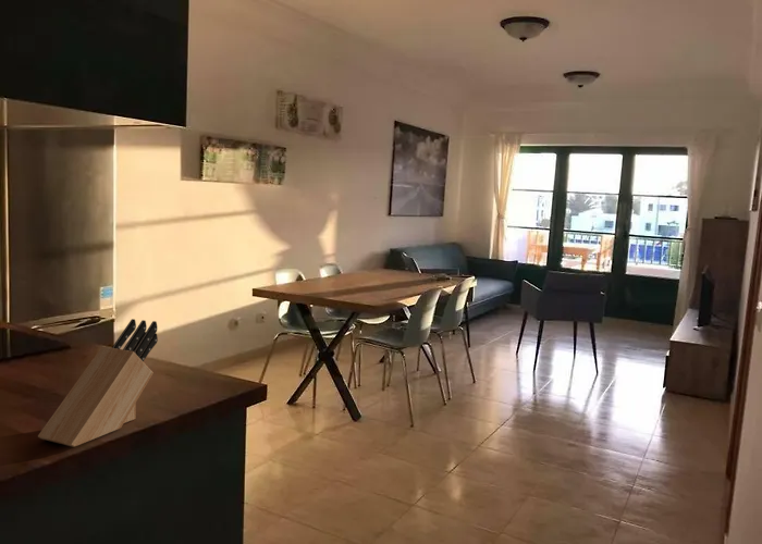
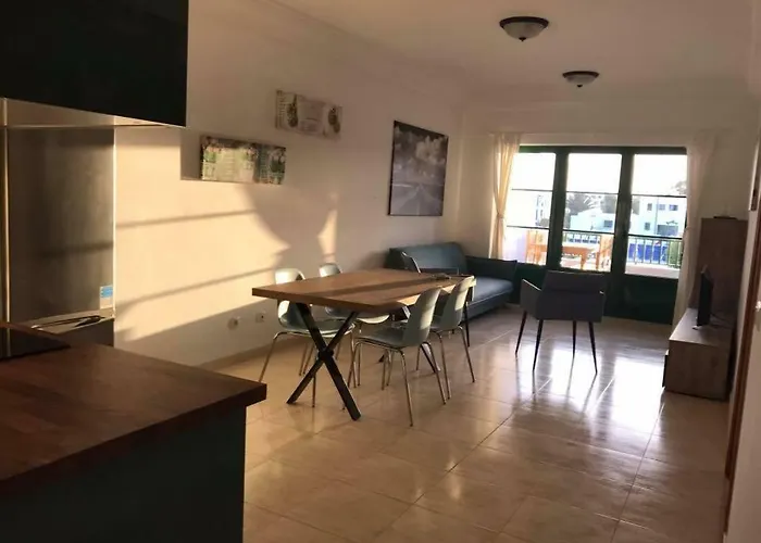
- knife block (107, 375)
